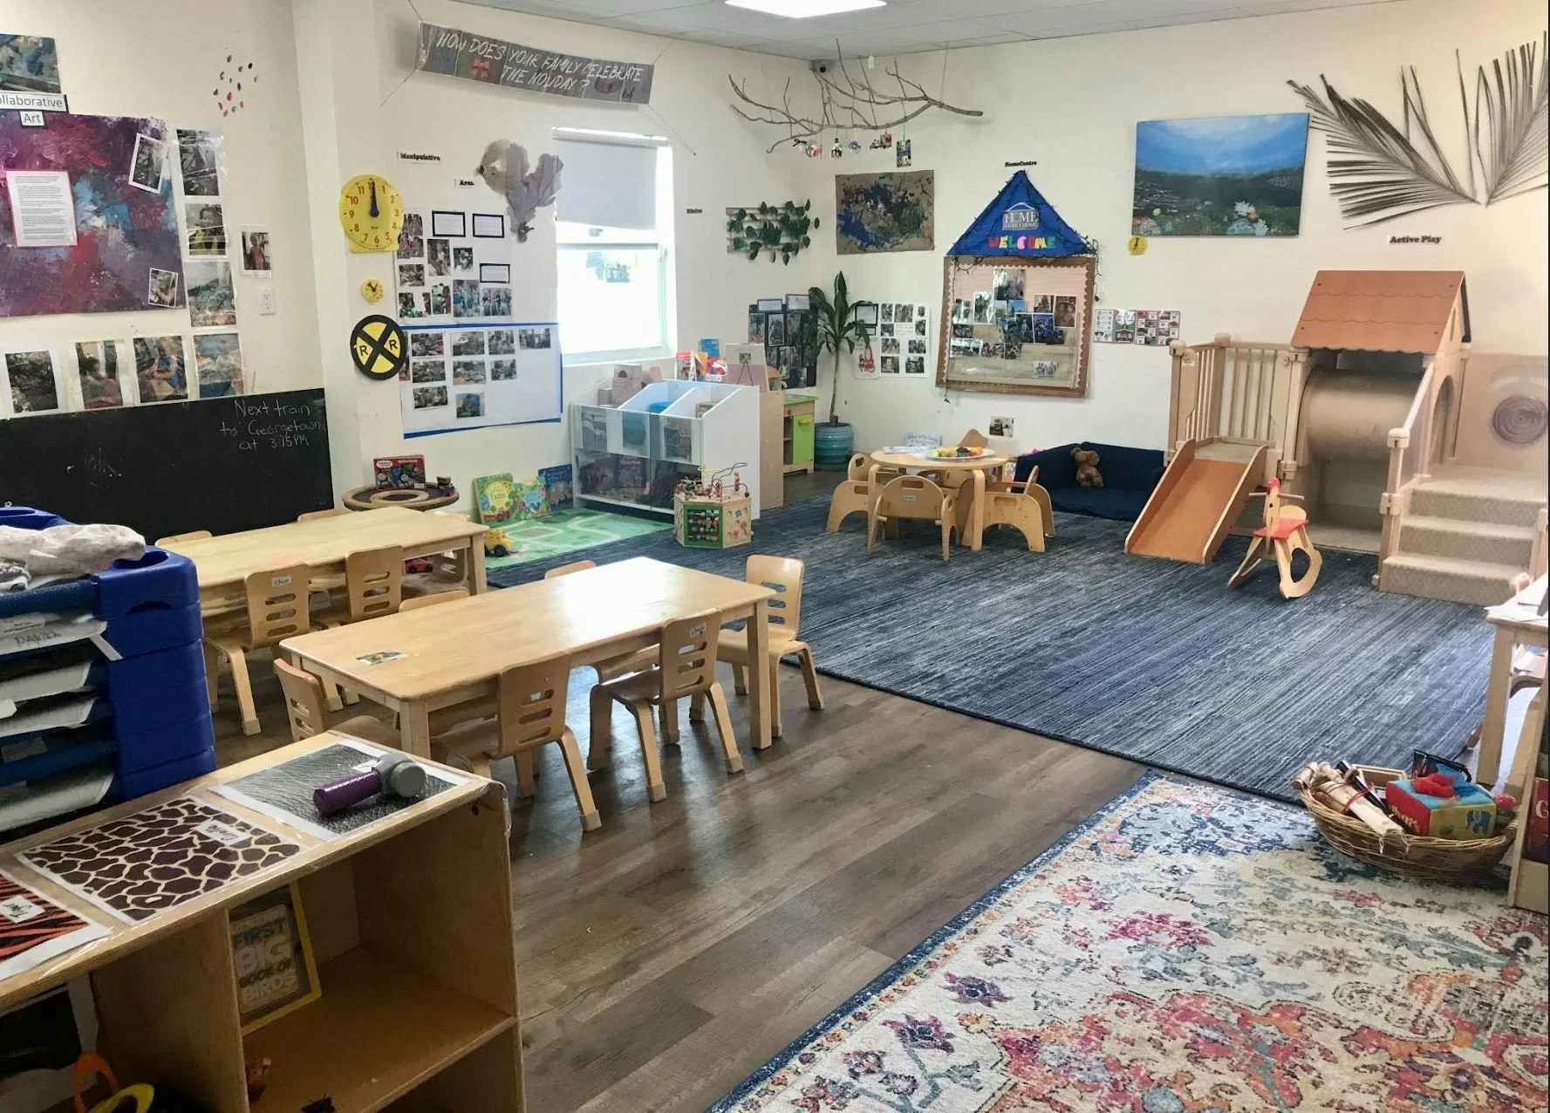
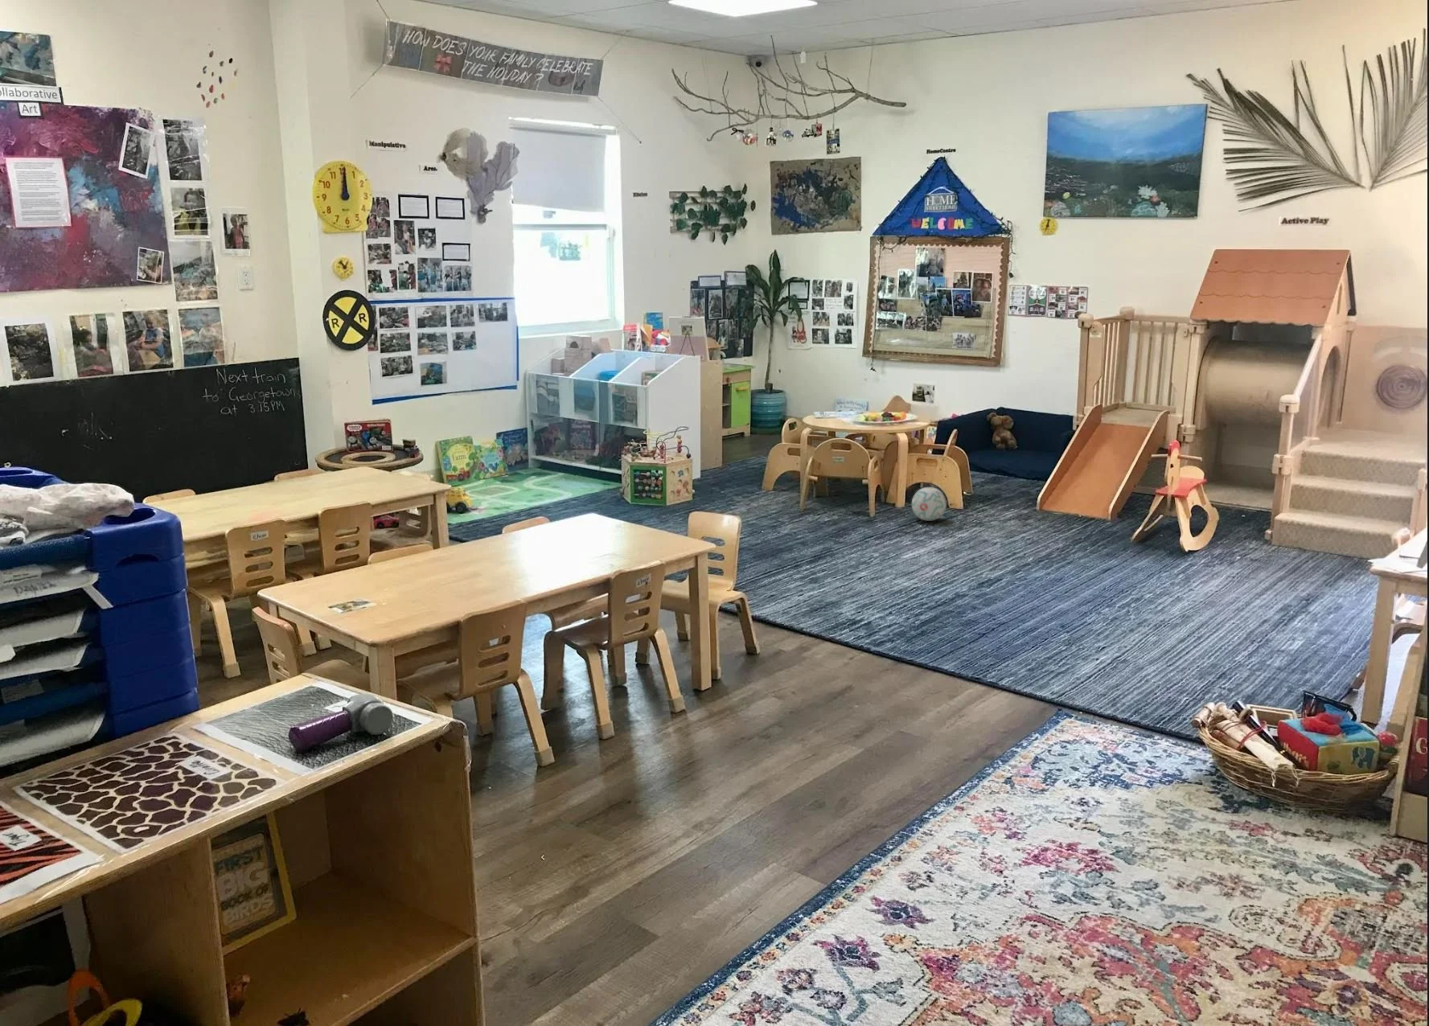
+ ball (929, 504)
